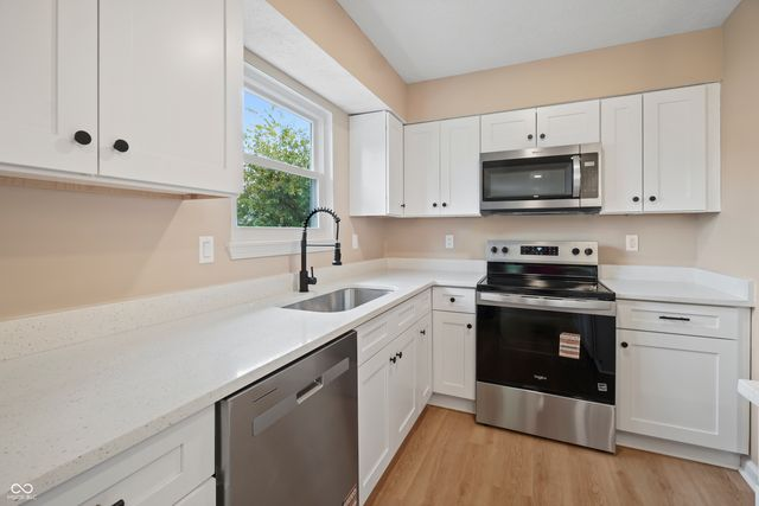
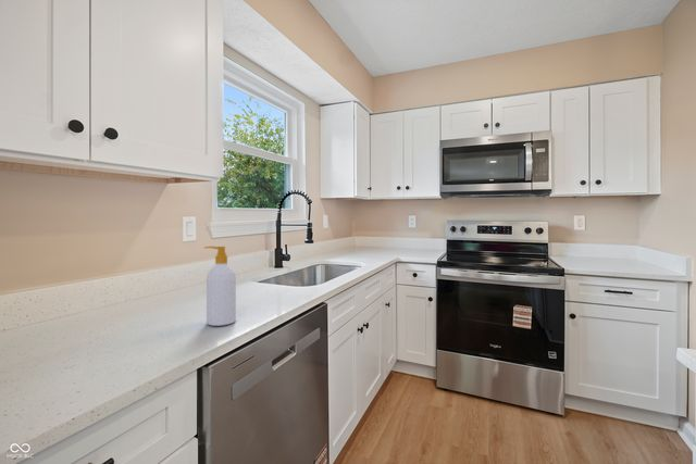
+ soap bottle (220, 284)
